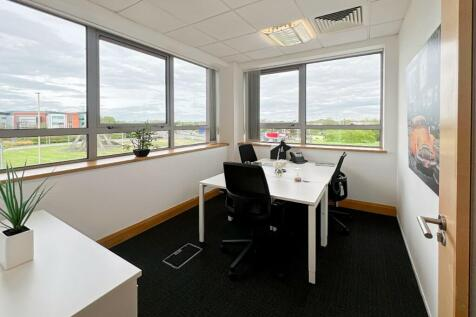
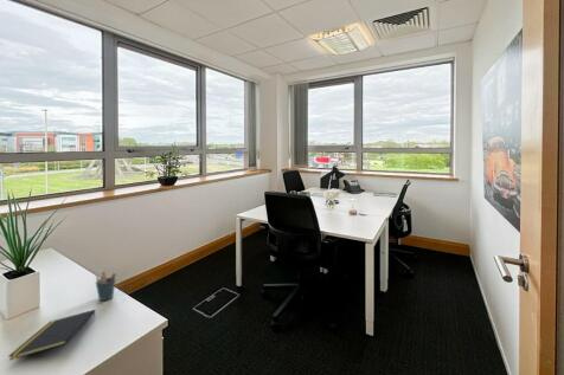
+ notepad (57, 331)
+ pen holder (105, 284)
